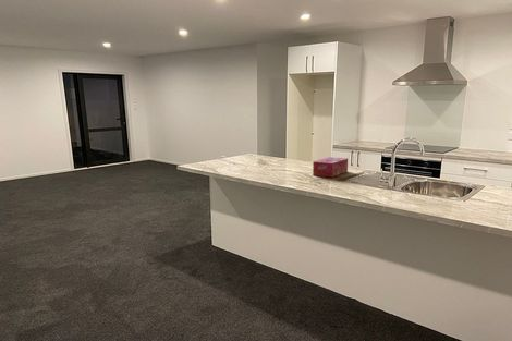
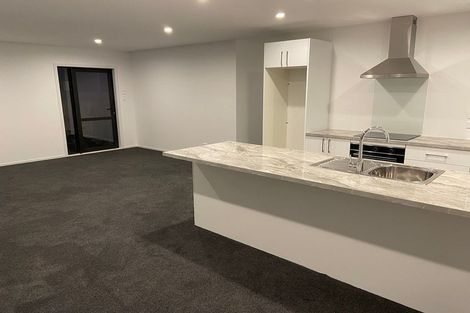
- tissue box (330, 166)
